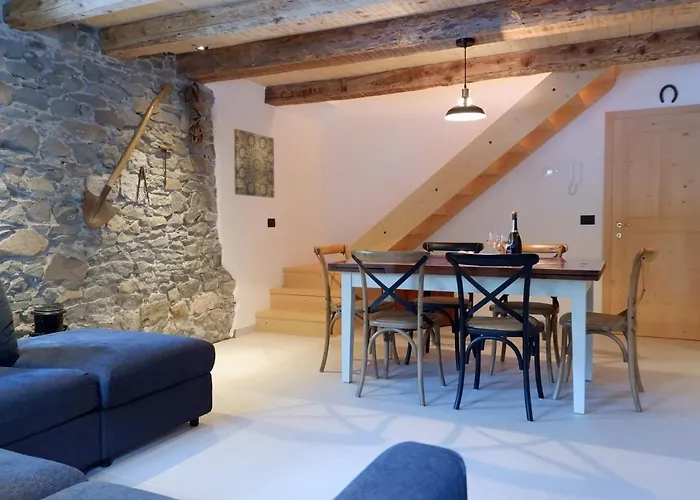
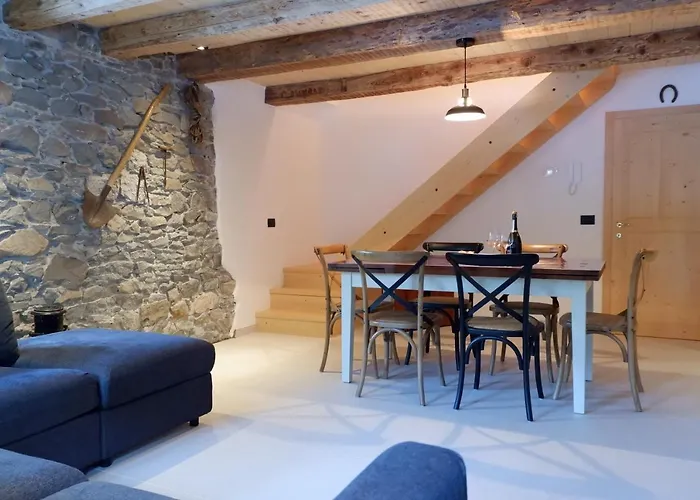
- wall art (255, 165)
